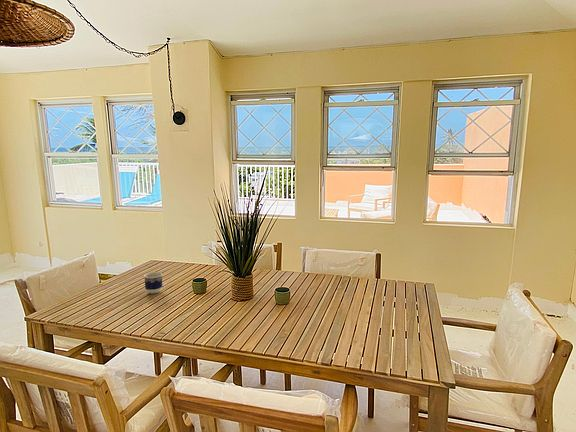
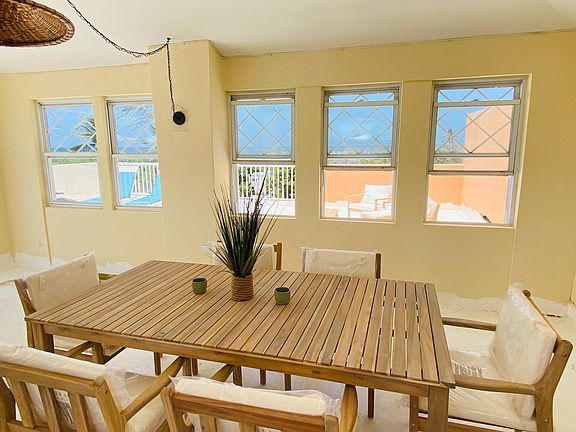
- cup (154, 282)
